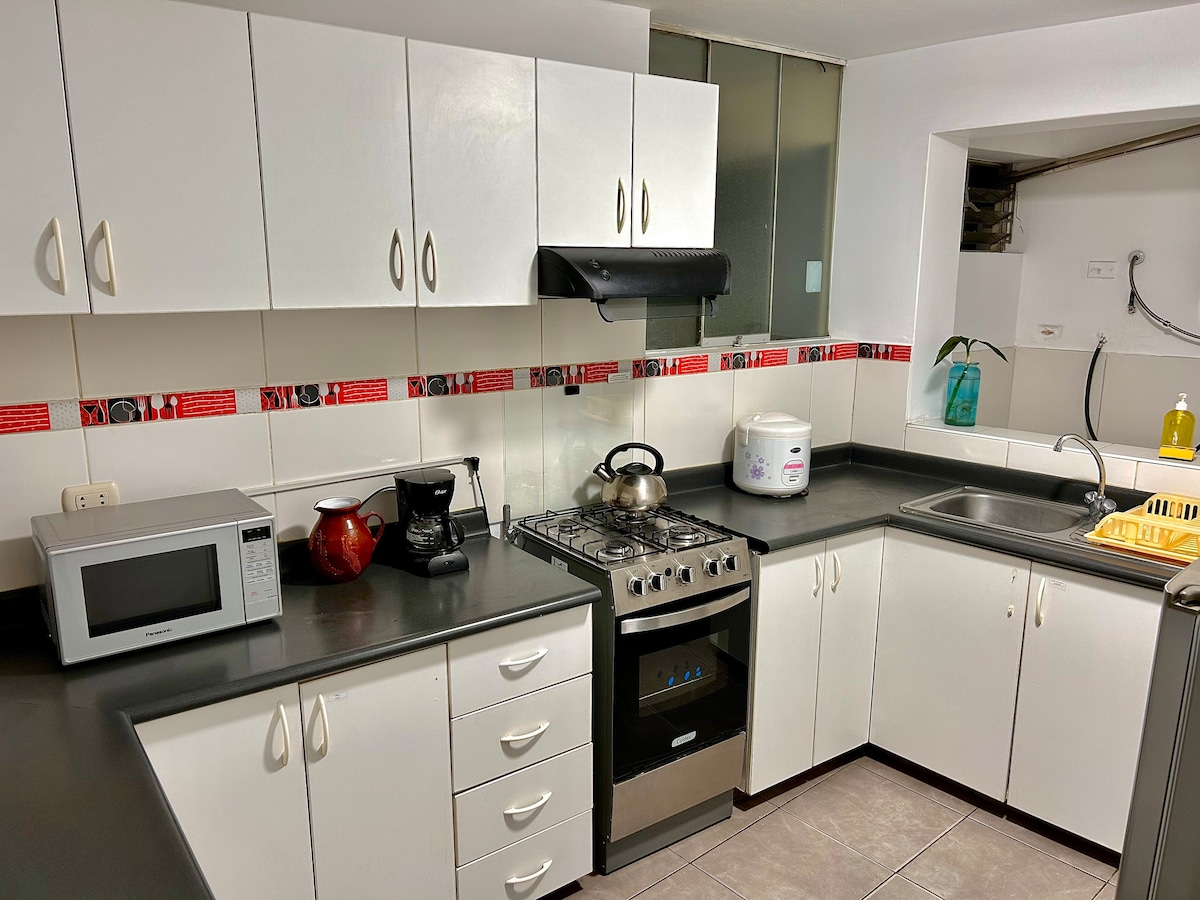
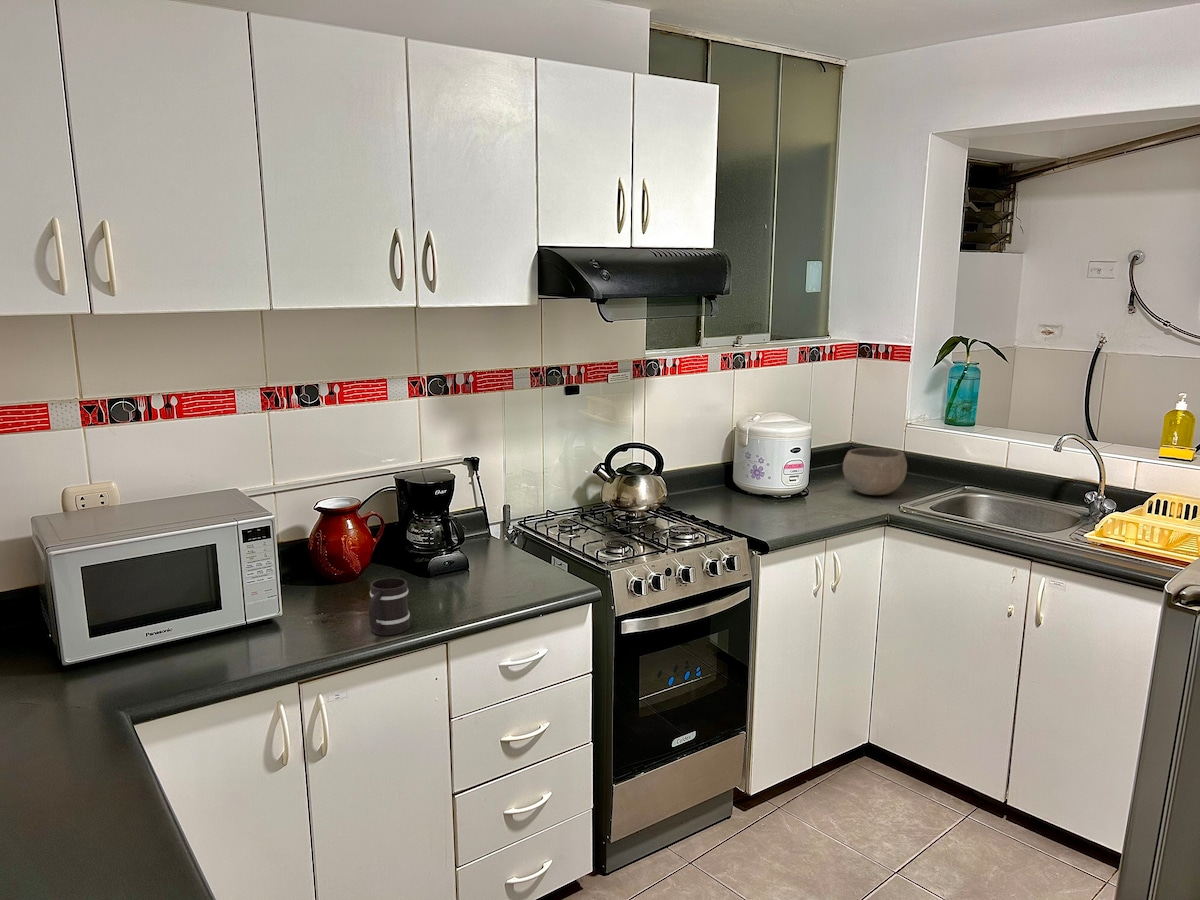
+ mug (385, 608)
+ bowl (874, 472)
